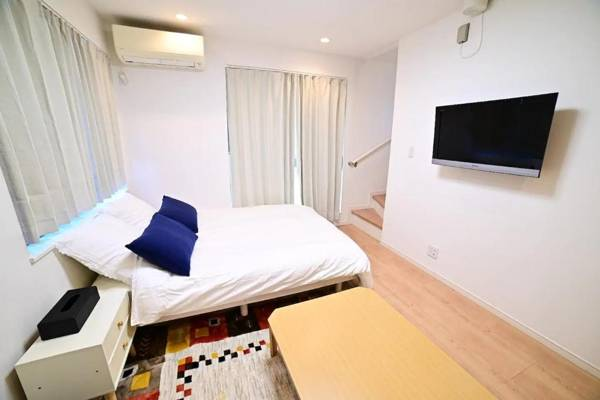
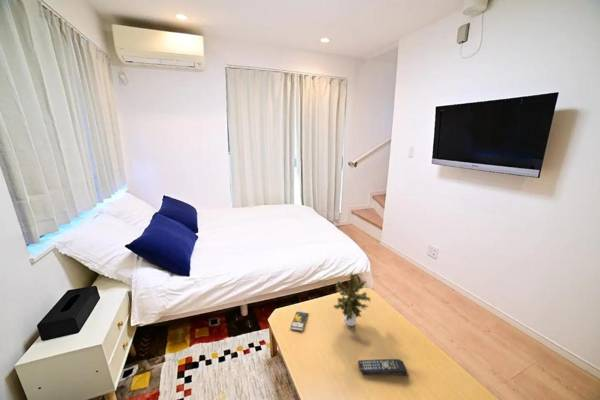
+ smartphone (299, 320)
+ remote control (382, 367)
+ potted plant (351, 301)
